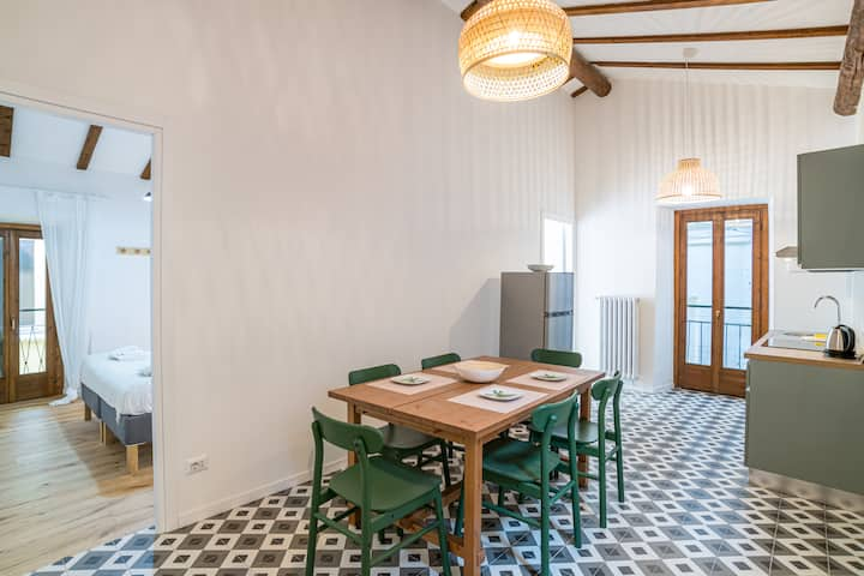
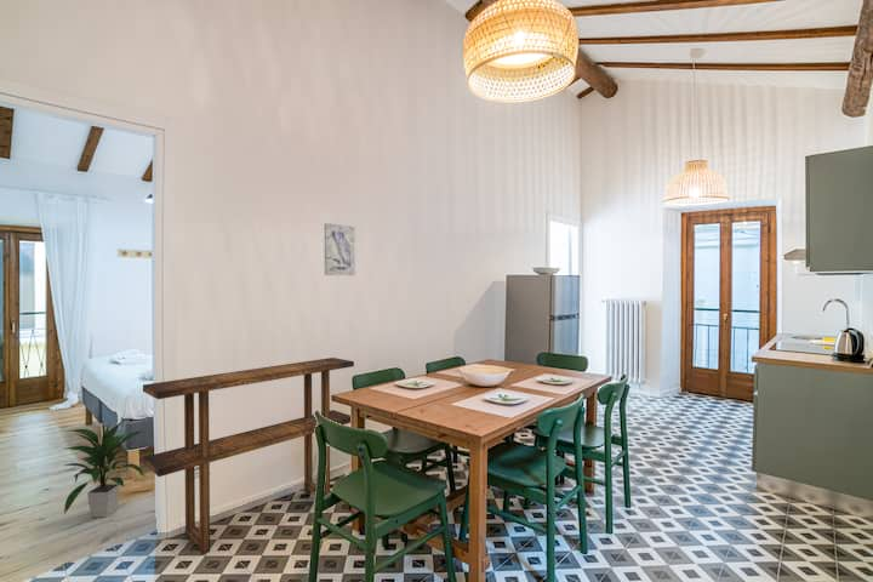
+ wall art (340, 250)
+ console table (262, 444)
+ indoor plant (99, 467)
